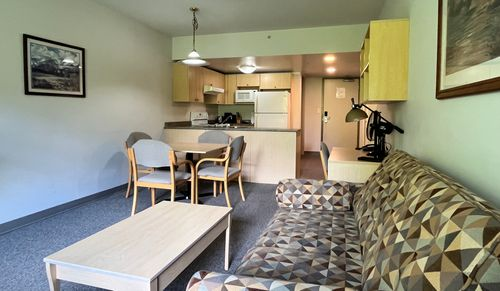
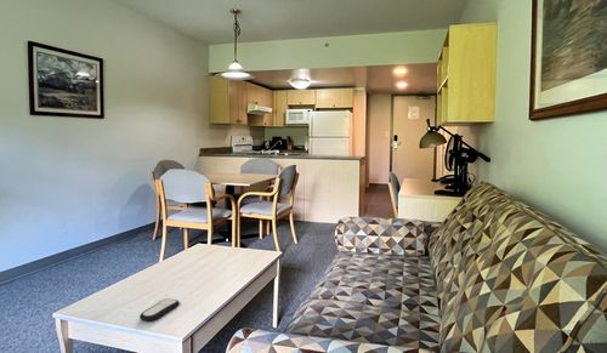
+ remote control (159, 308)
